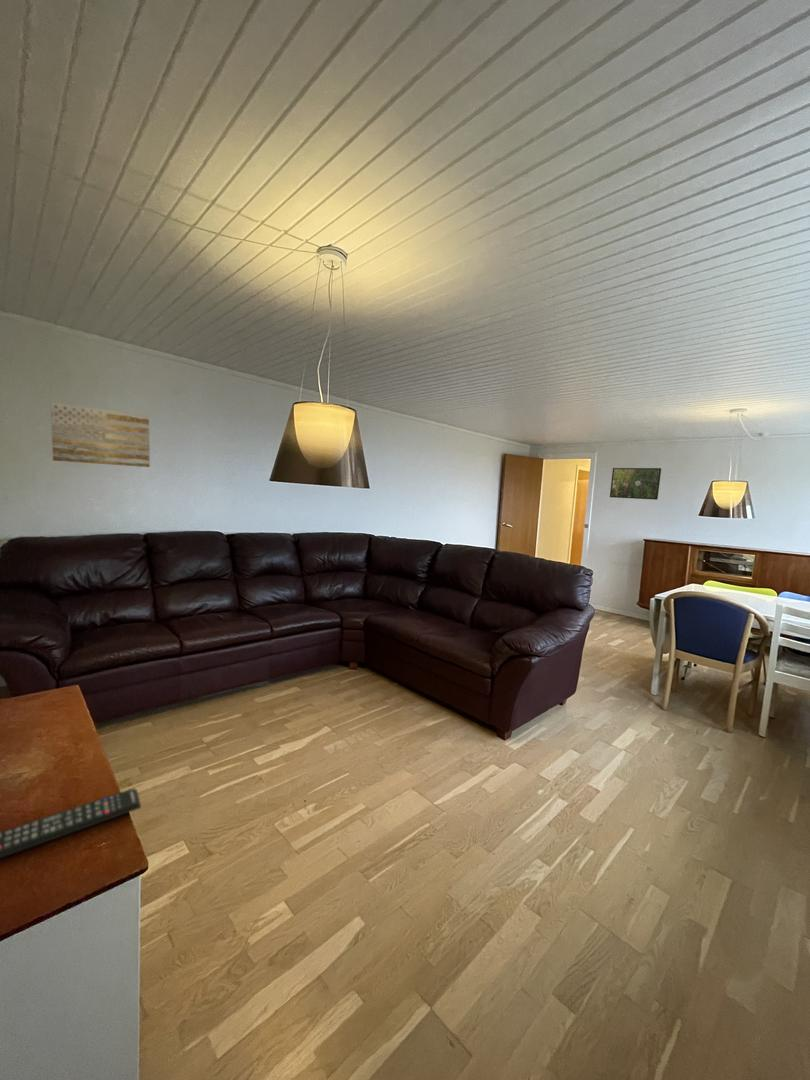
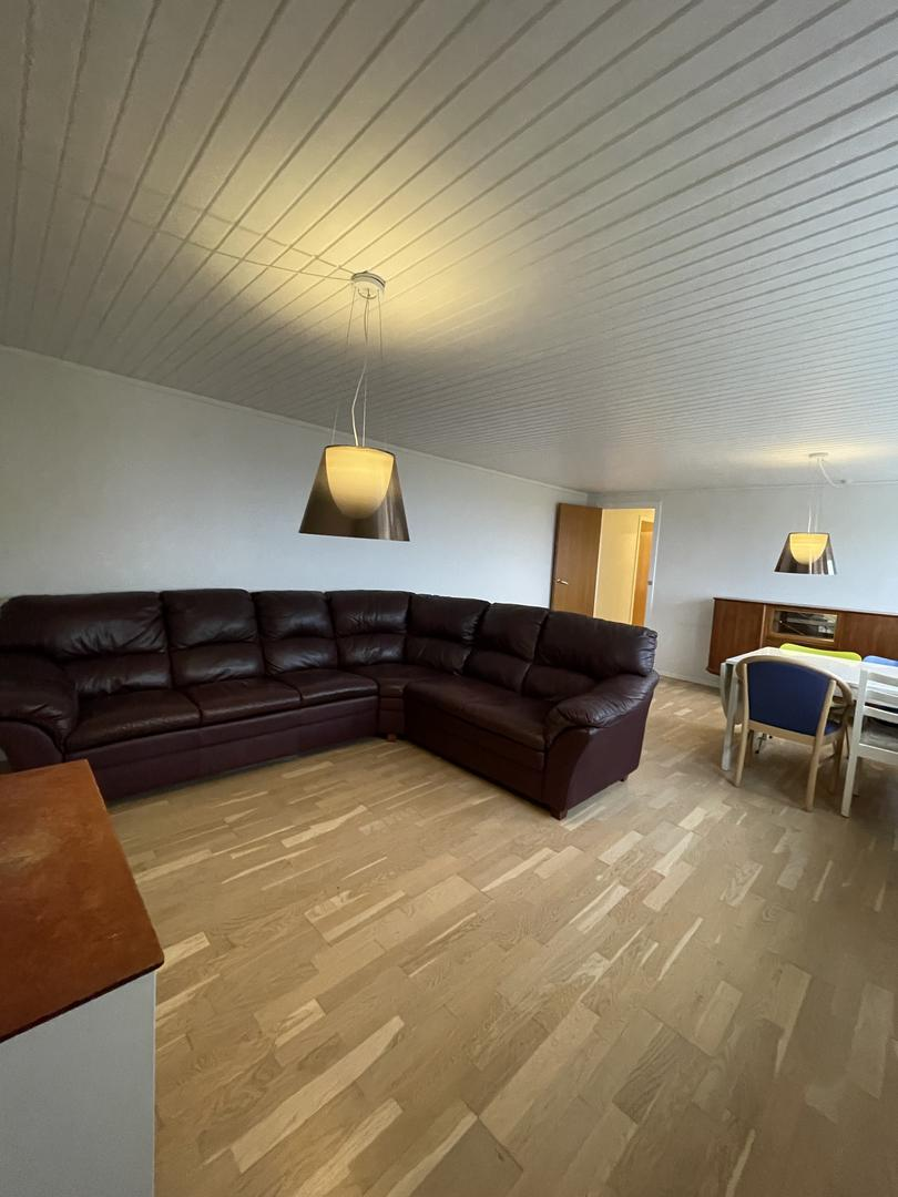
- remote control (67, 823)
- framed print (634, 483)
- wall art (103, 436)
